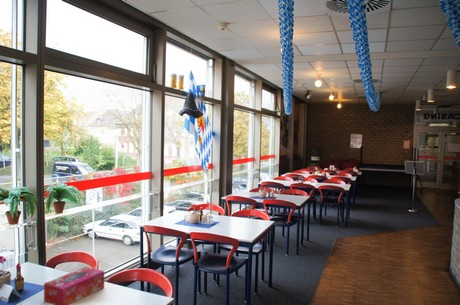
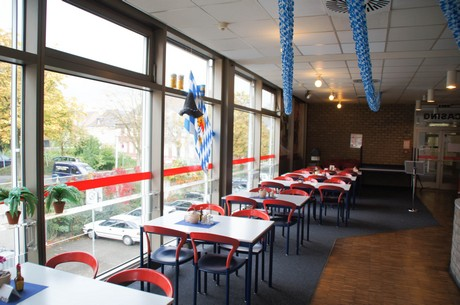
- tissue box (75, 285)
